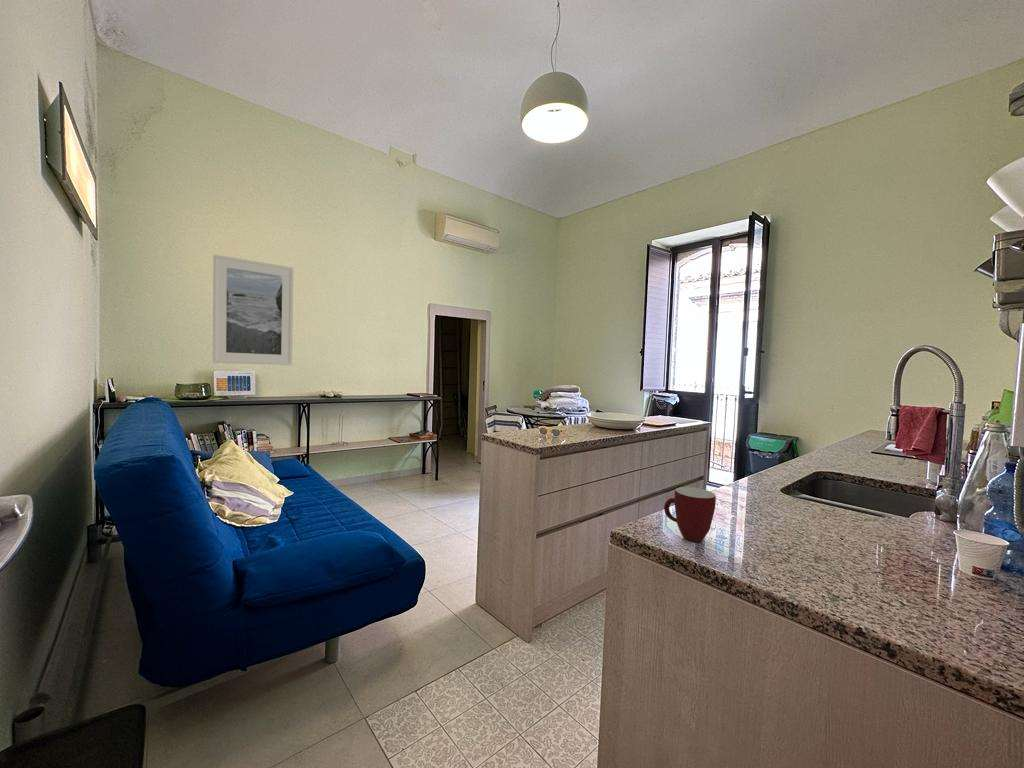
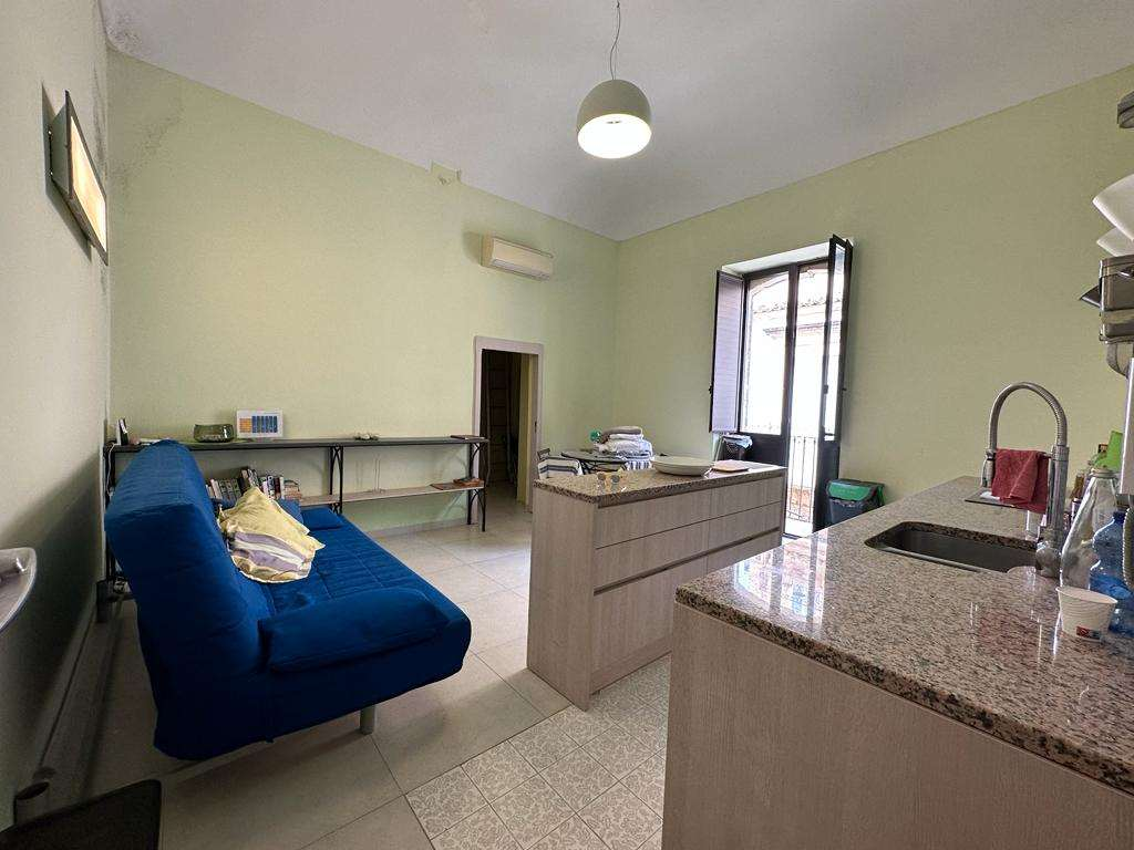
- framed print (255, 313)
- mug (687, 513)
